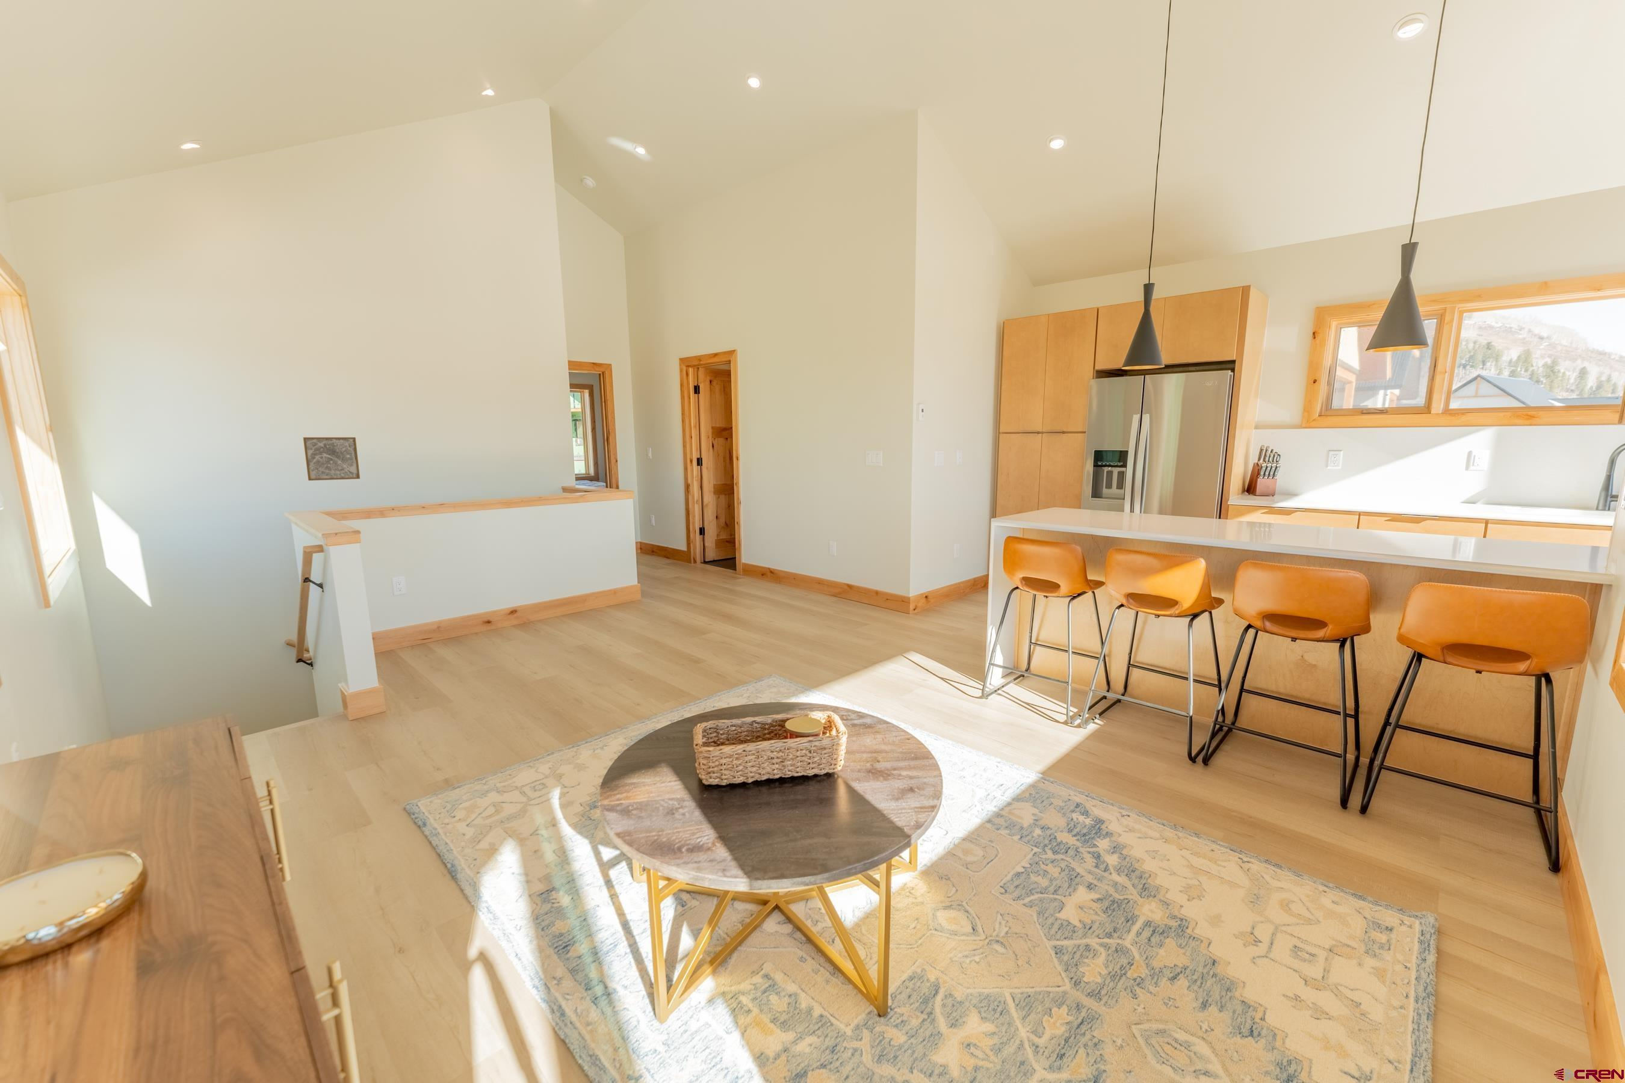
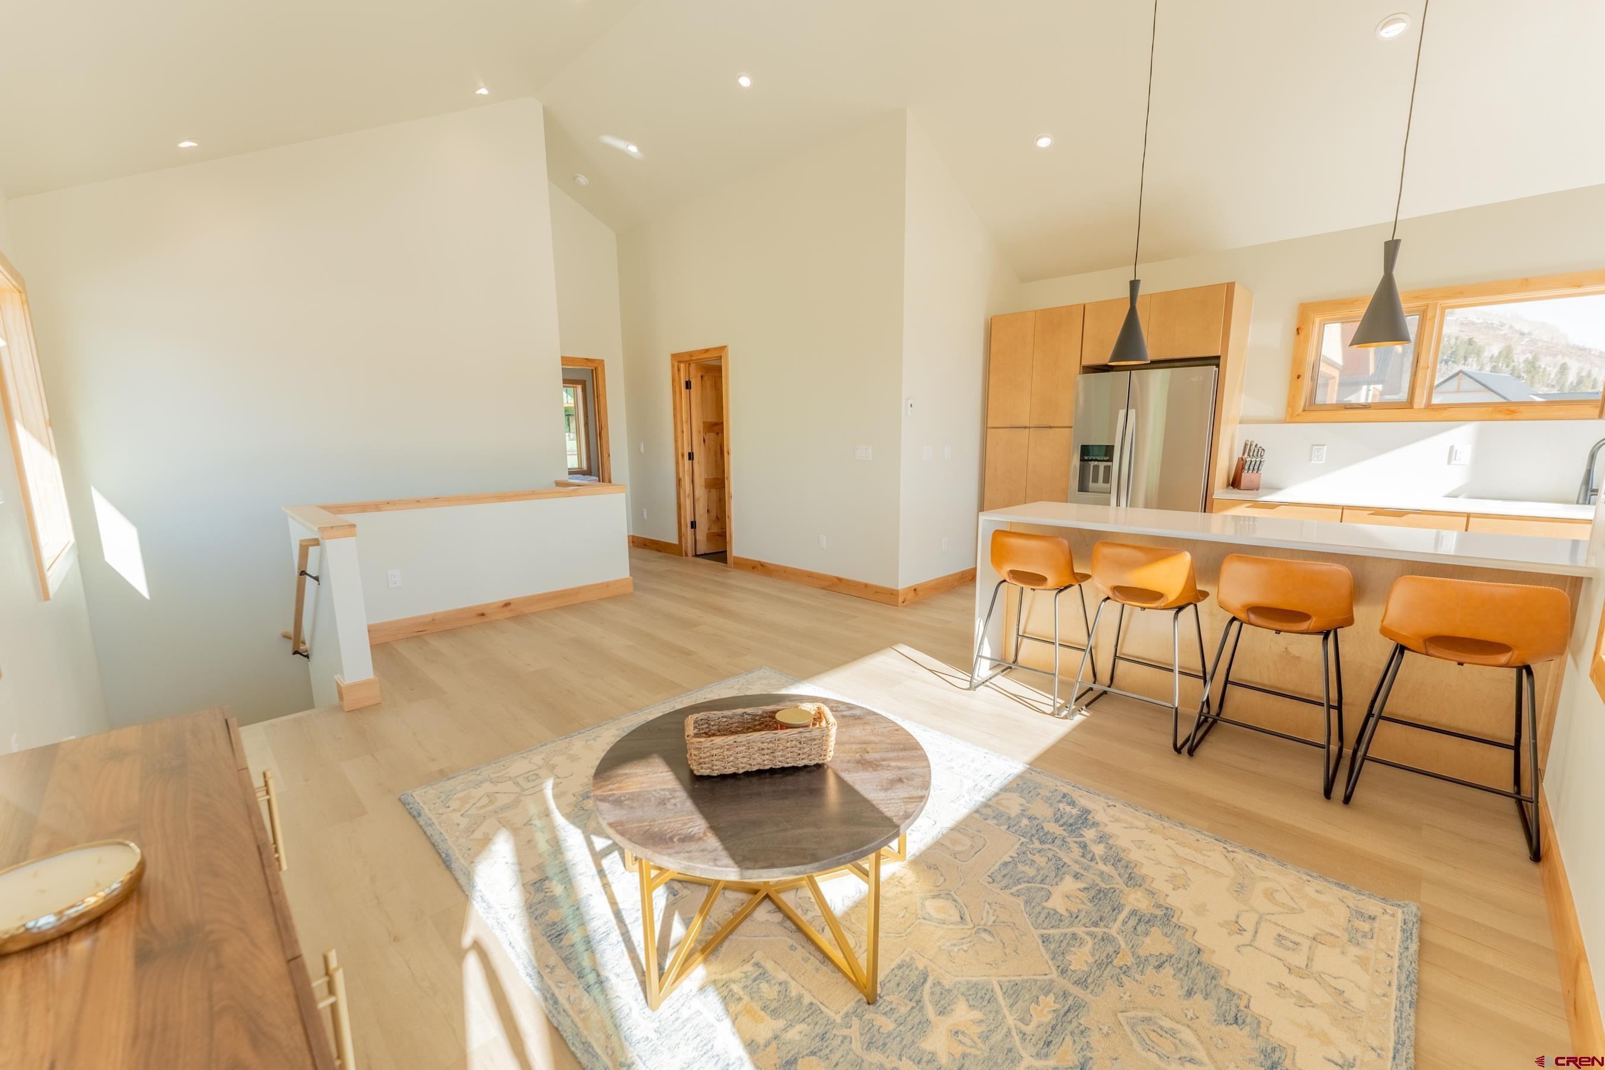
- wall art (331, 458)
